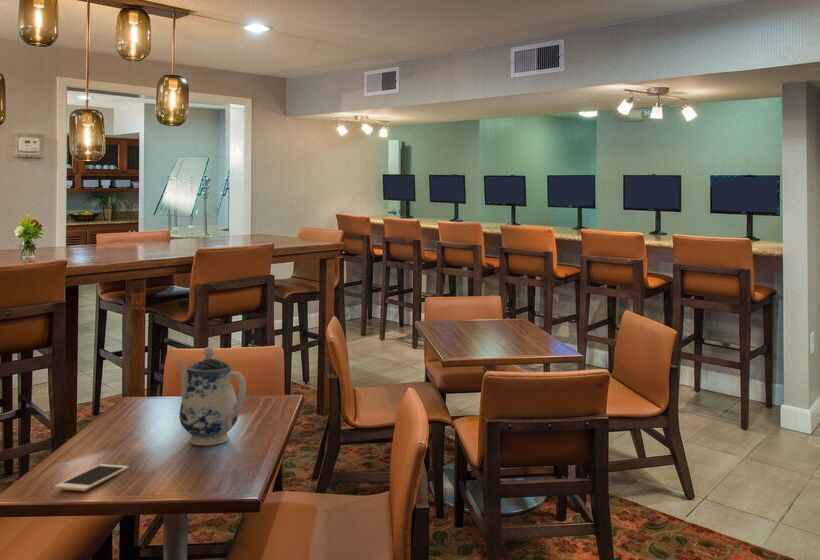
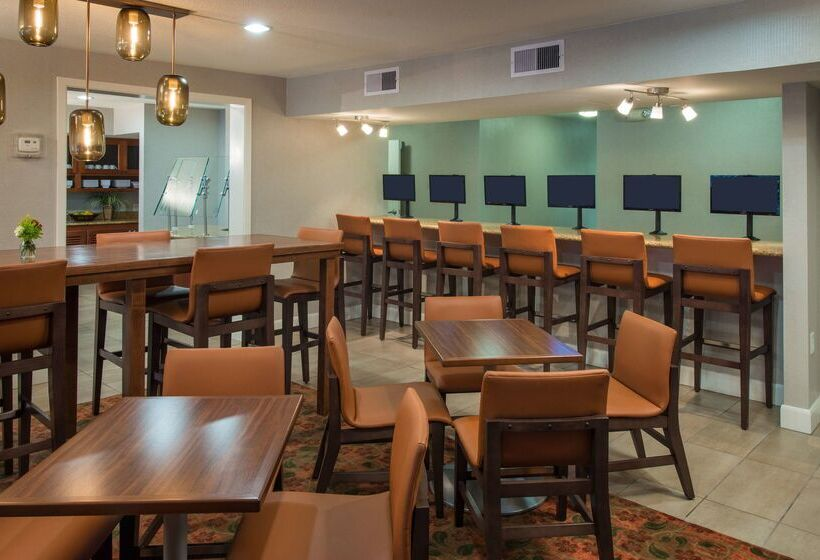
- teapot (209, 393)
- cell phone (93, 476)
